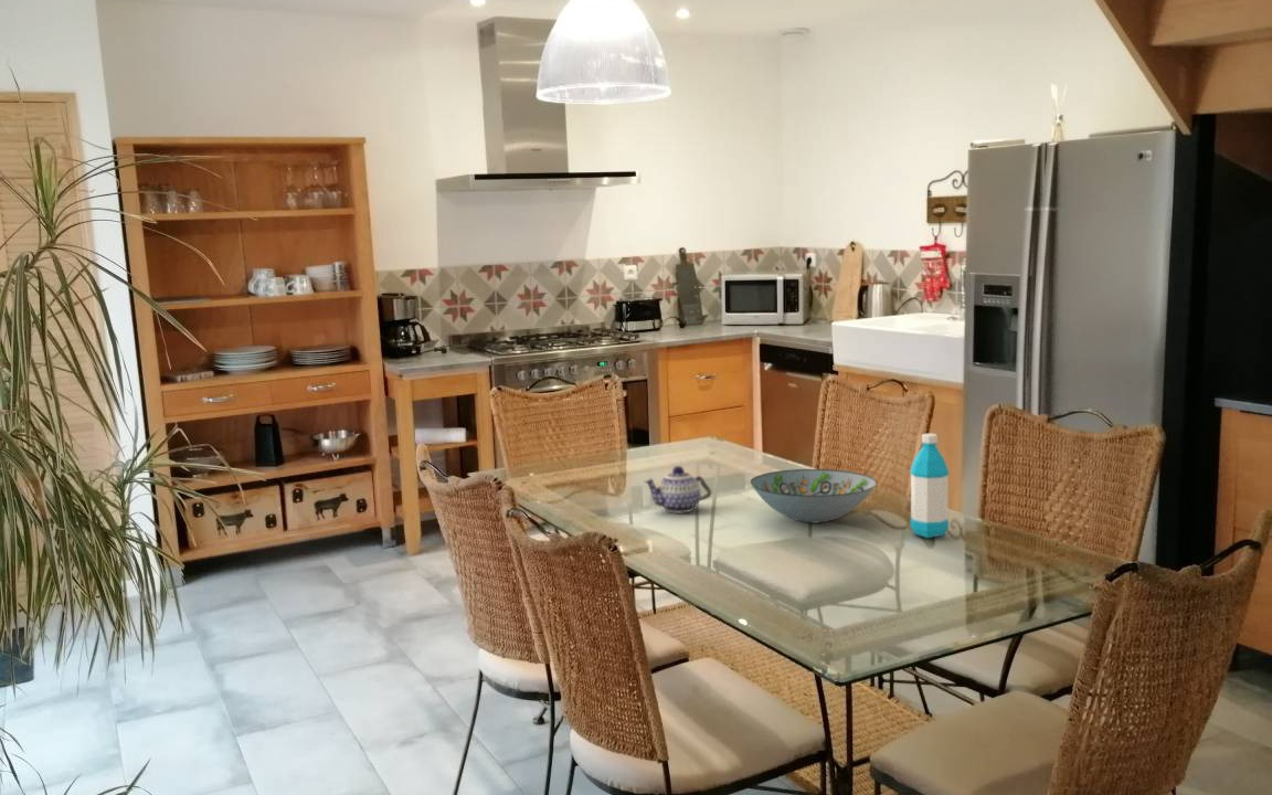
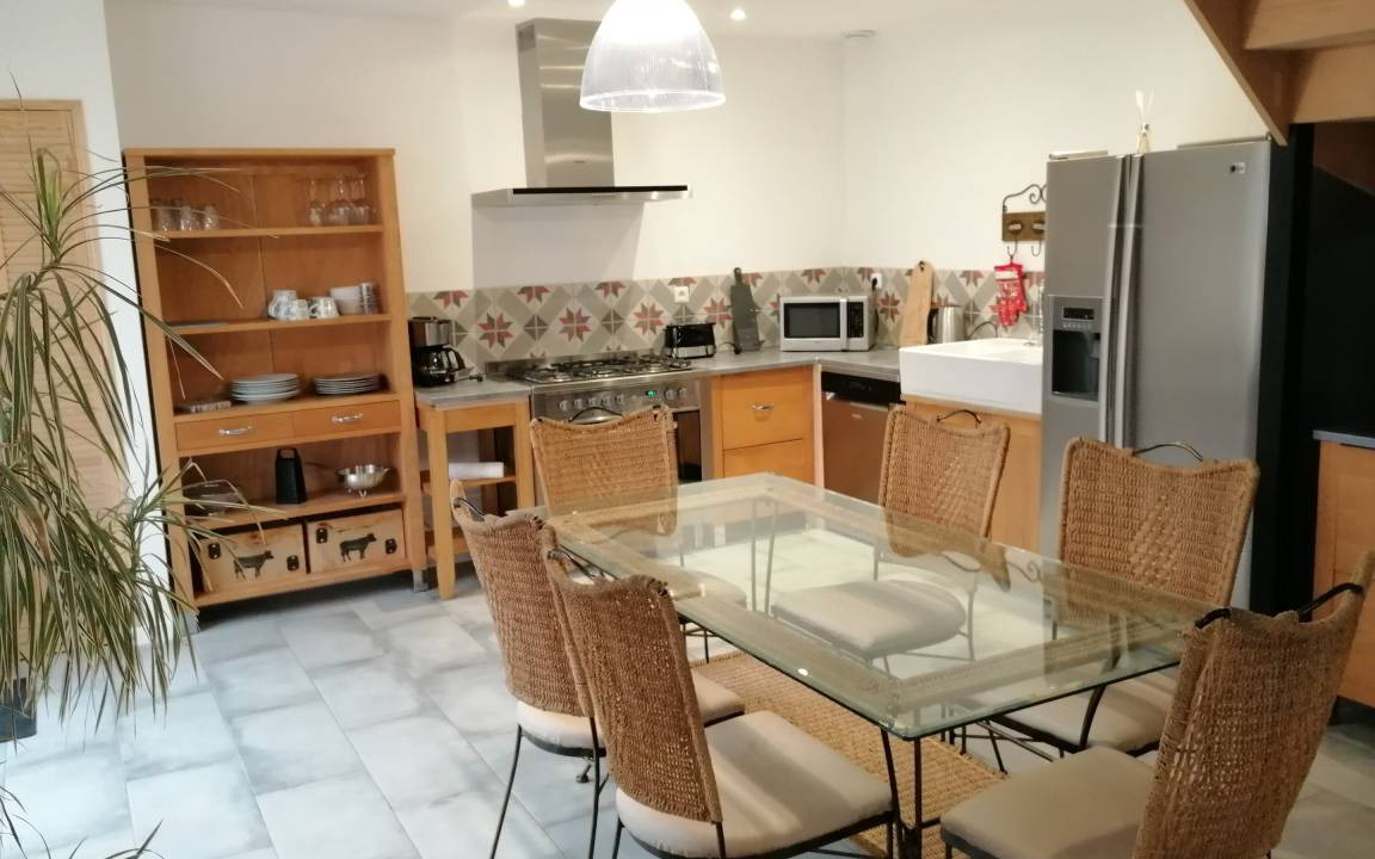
- decorative bowl (813, 500)
- water bottle (929, 485)
- teapot (677, 488)
